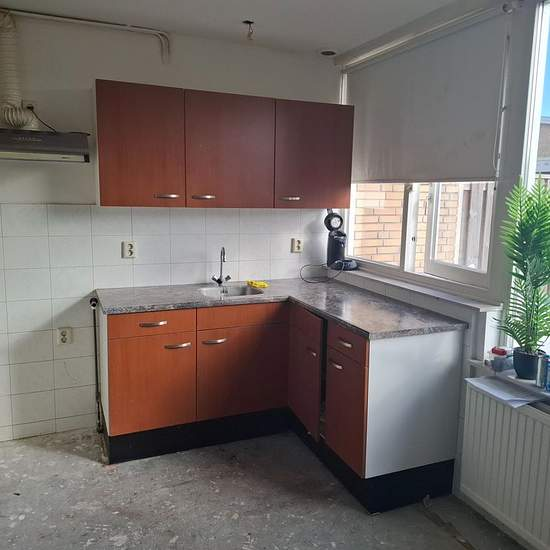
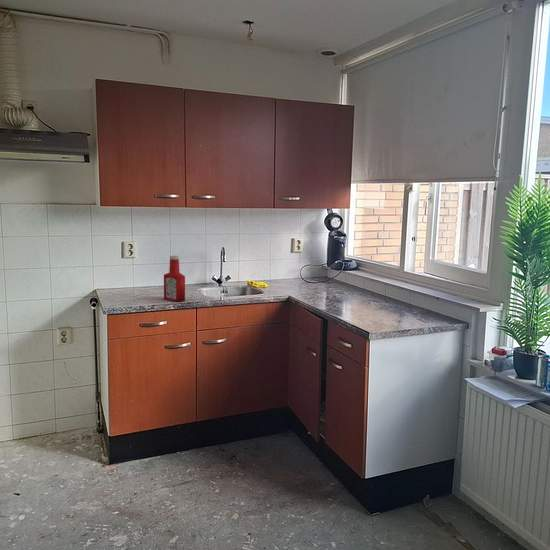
+ soap bottle (174, 277)
